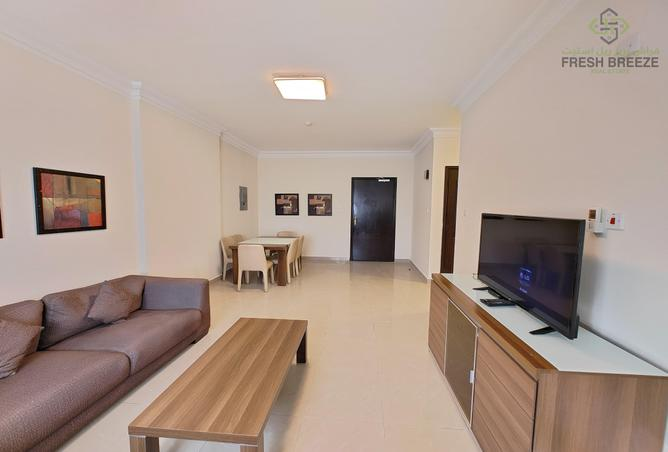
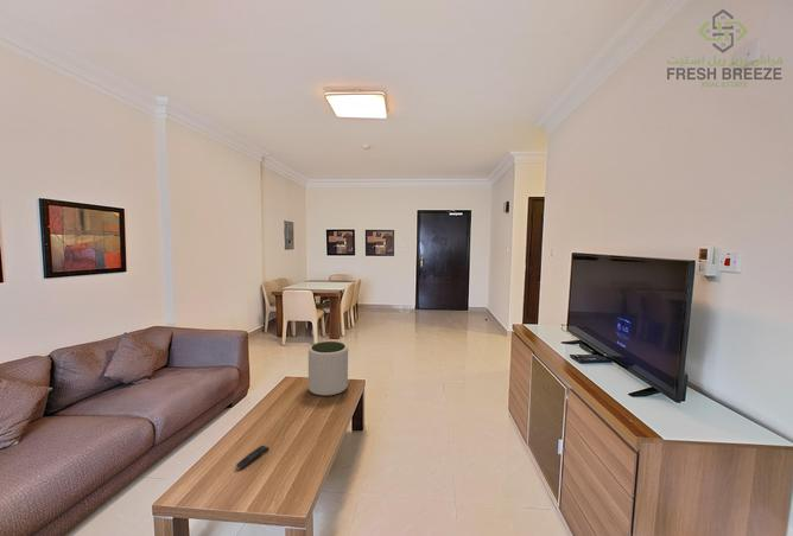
+ plant pot (328, 366)
+ remote control (252, 457)
